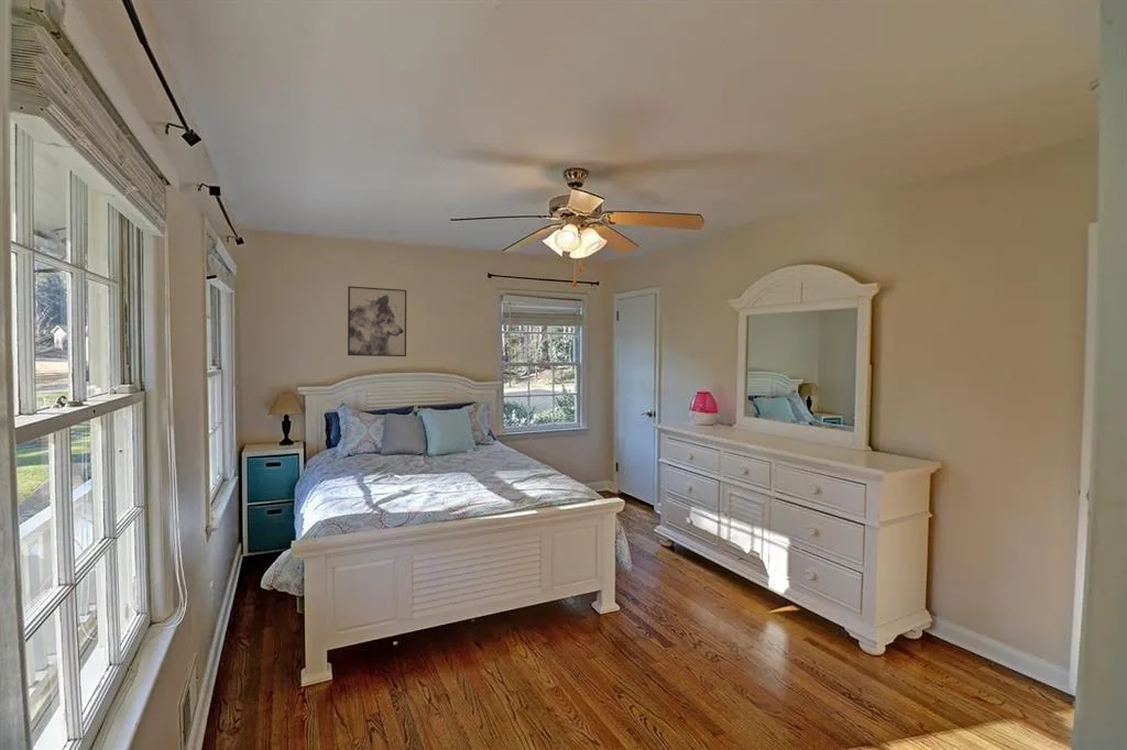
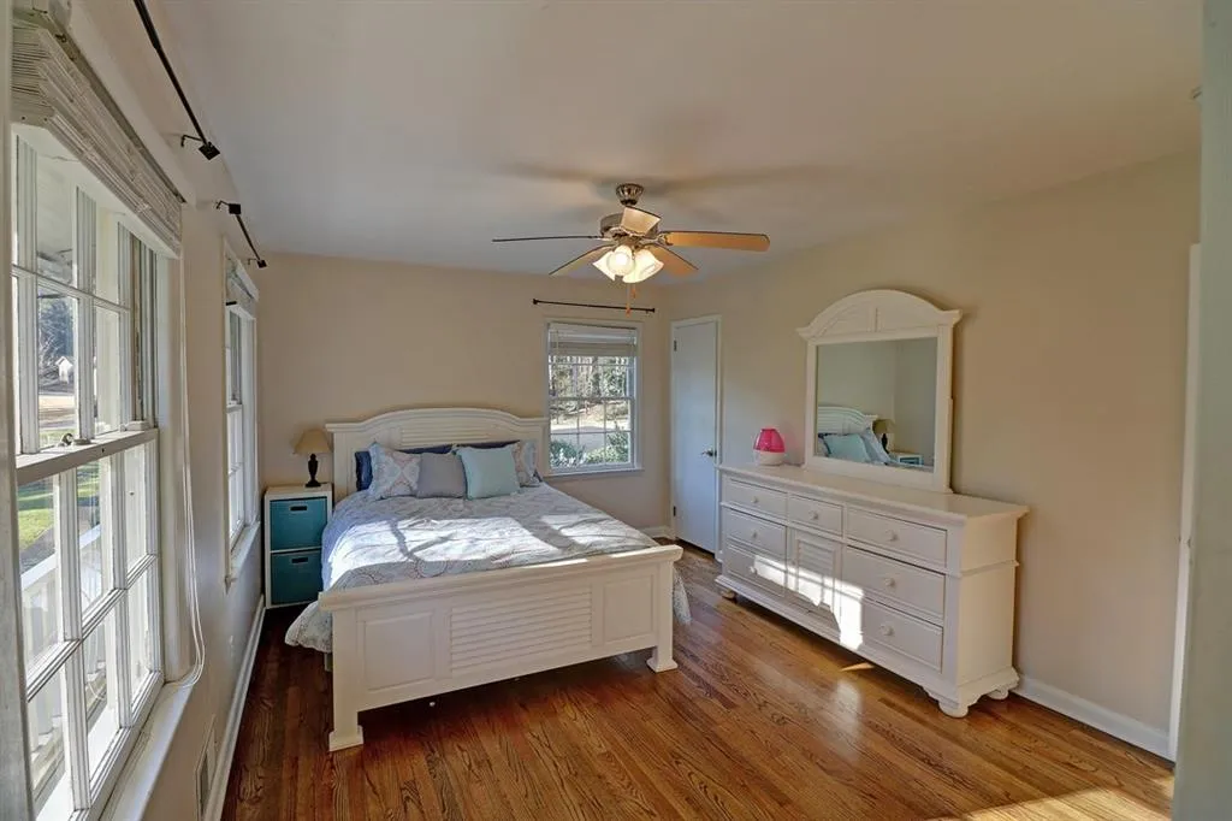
- wall art (378, 321)
